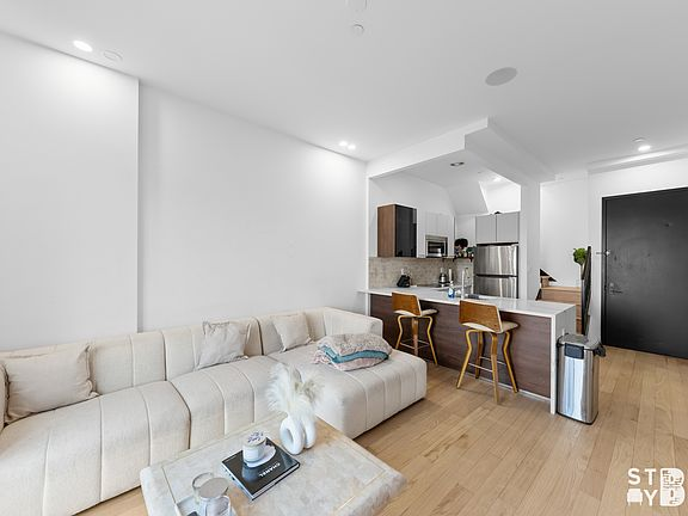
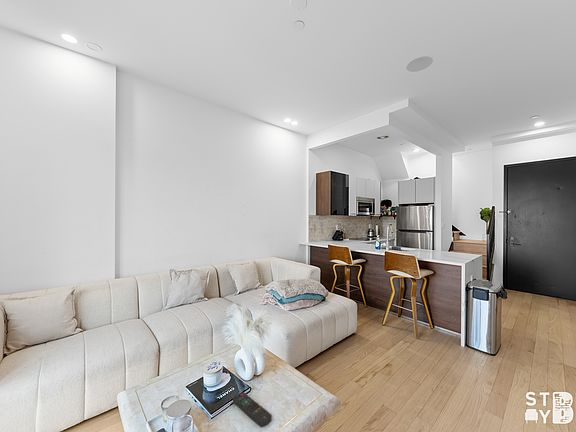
+ remote control (251, 408)
